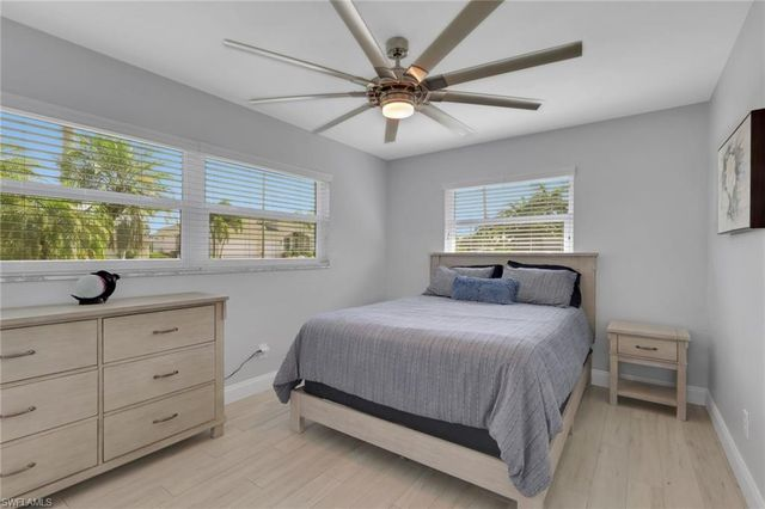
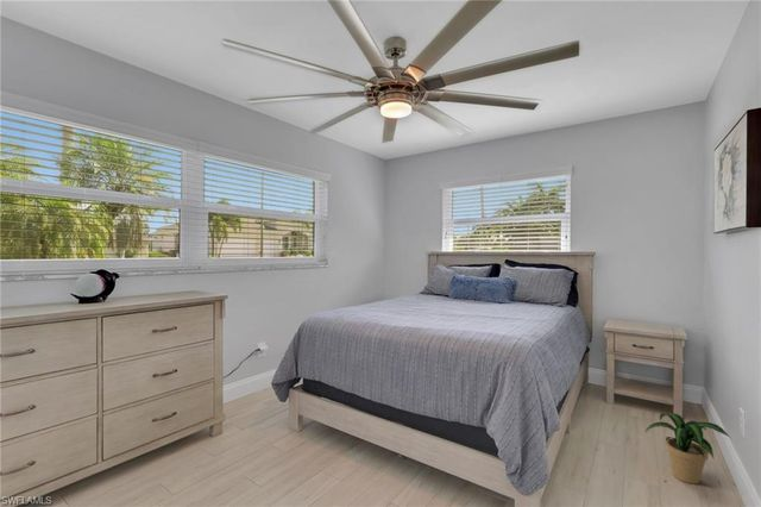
+ potted plant (686, 447)
